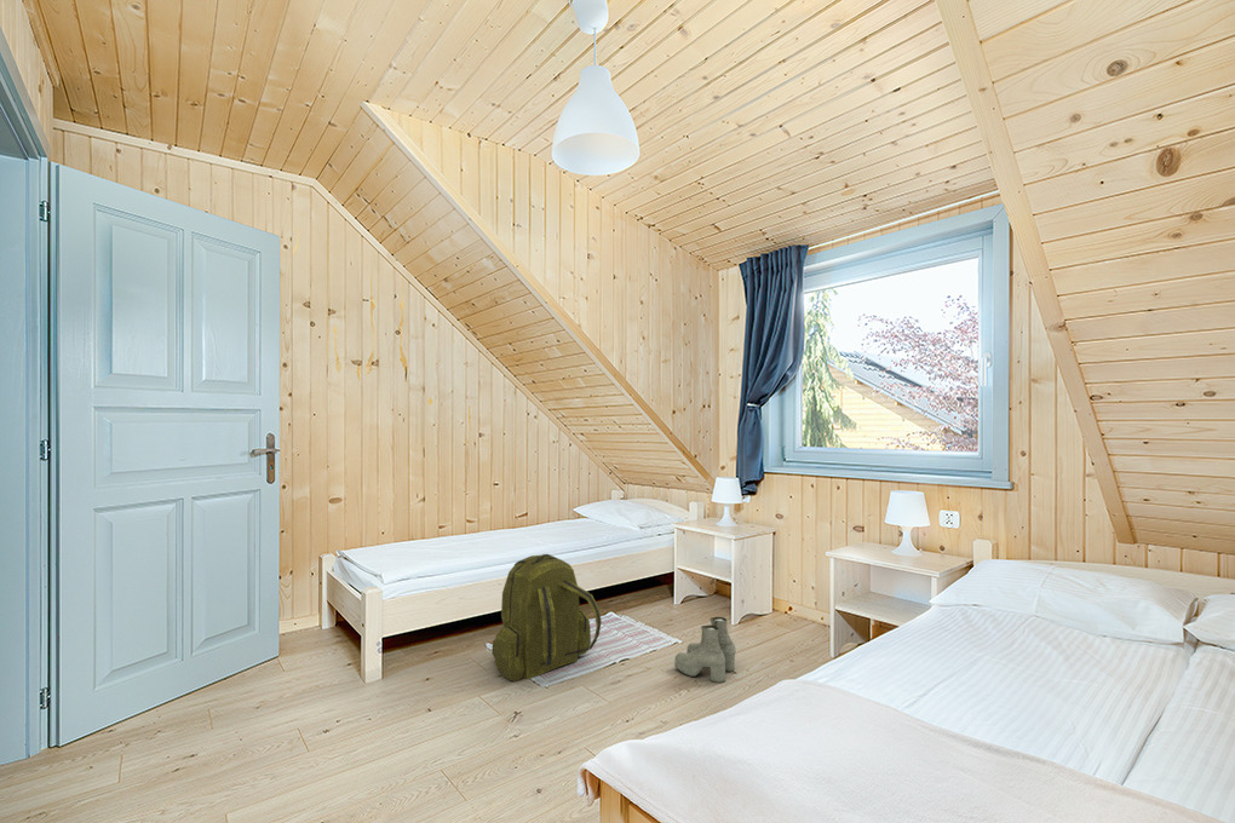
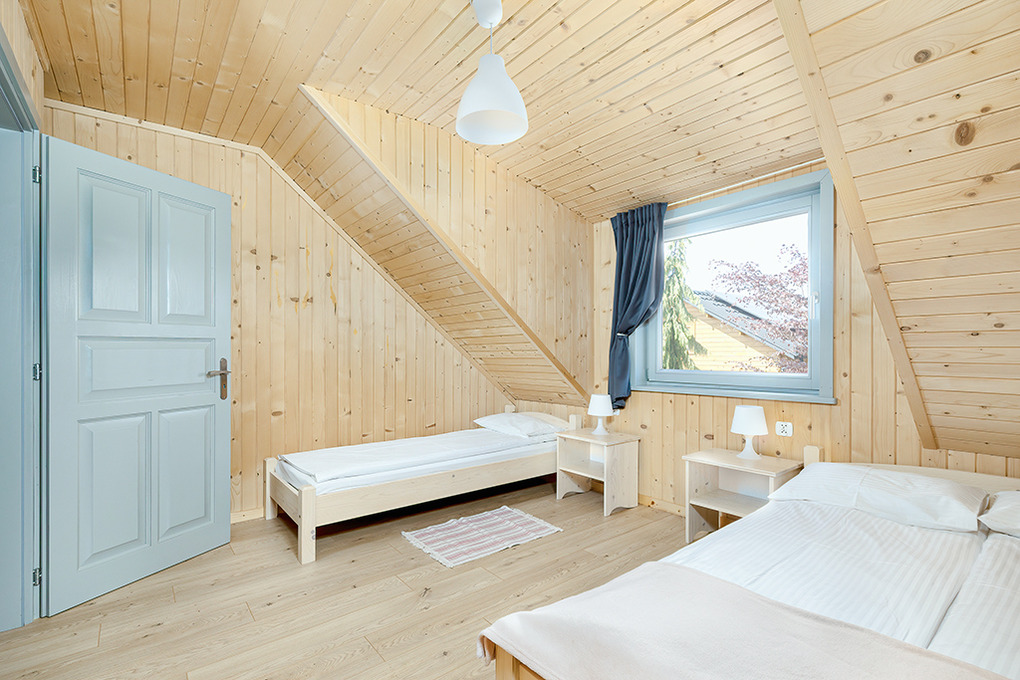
- boots (705, 644)
- backpack (546, 610)
